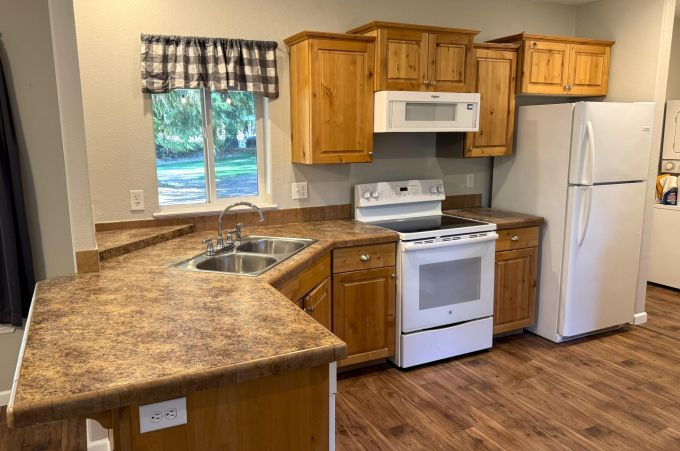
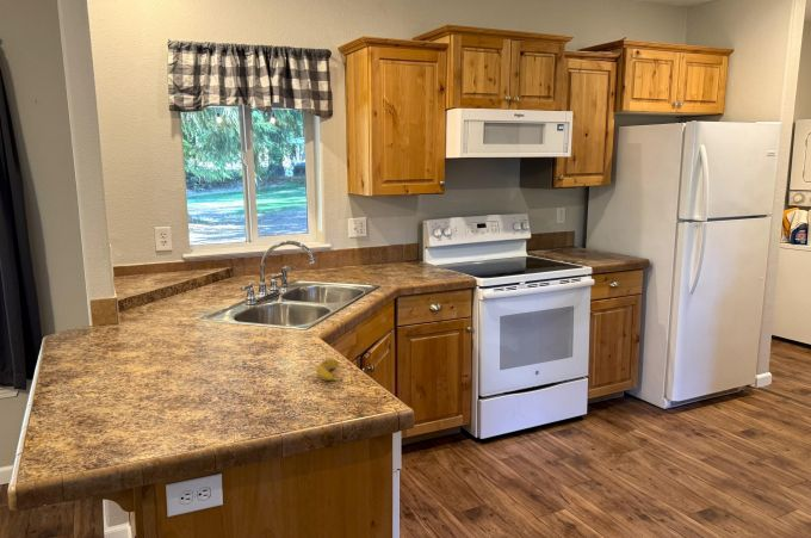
+ banana (333, 367)
